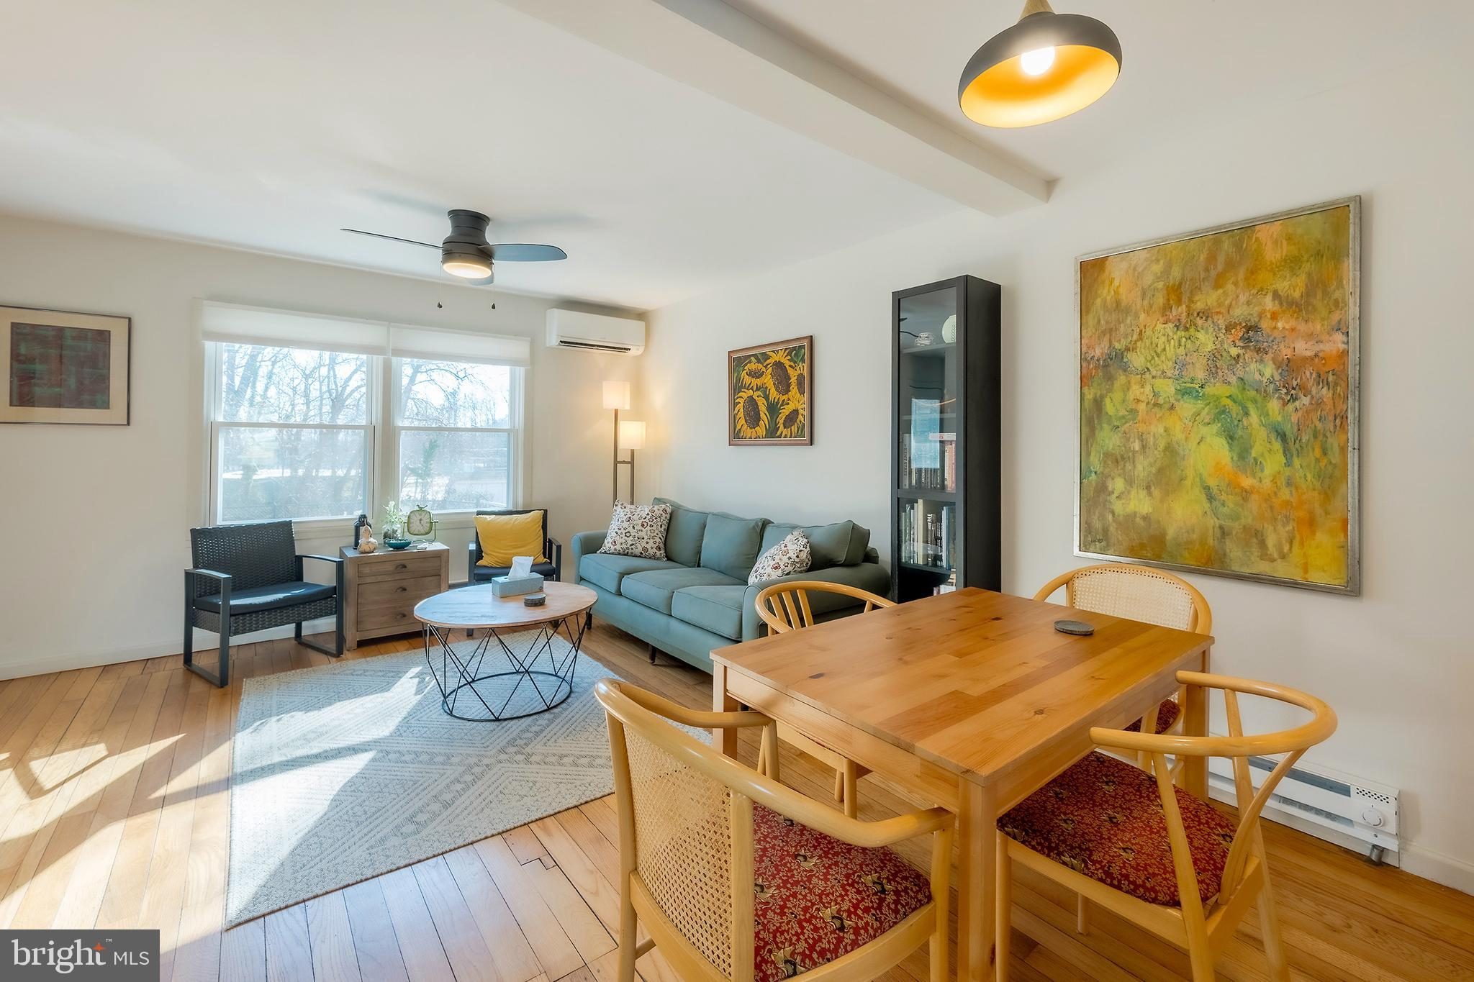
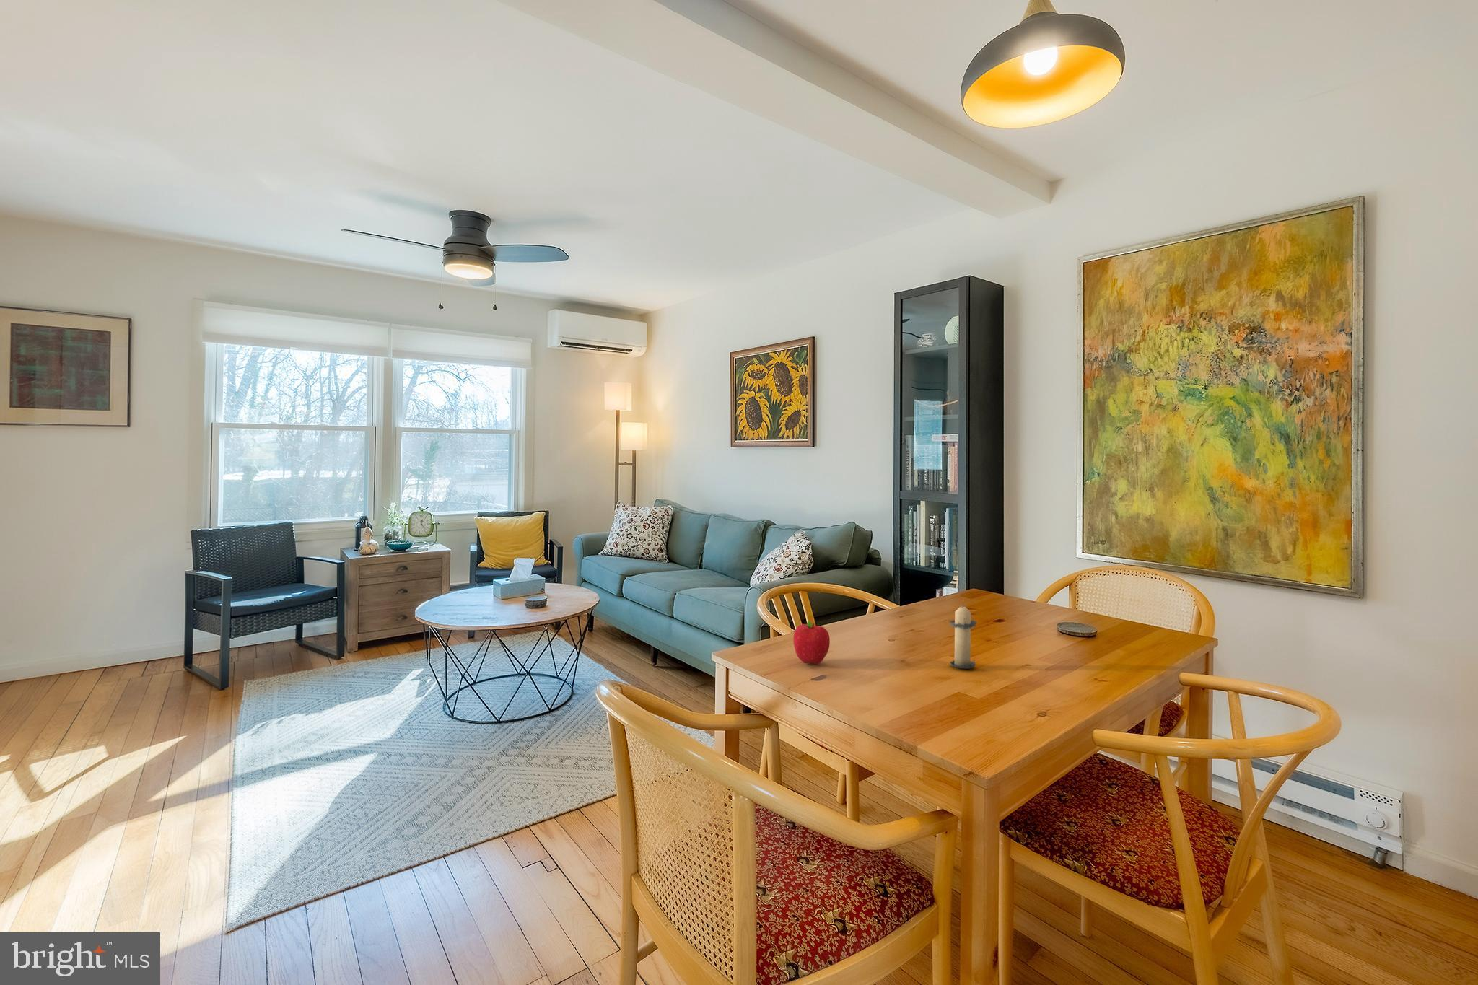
+ candle (962, 634)
+ fruit (811, 642)
